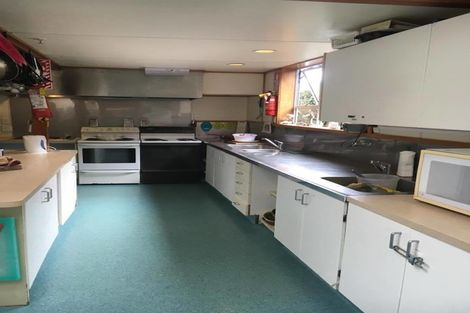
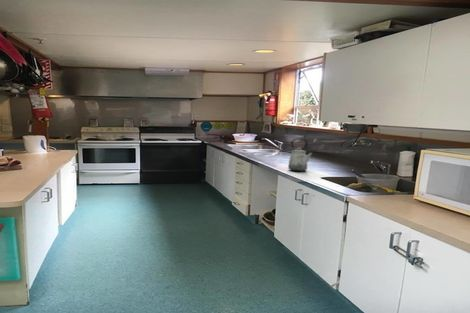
+ kettle (301, 154)
